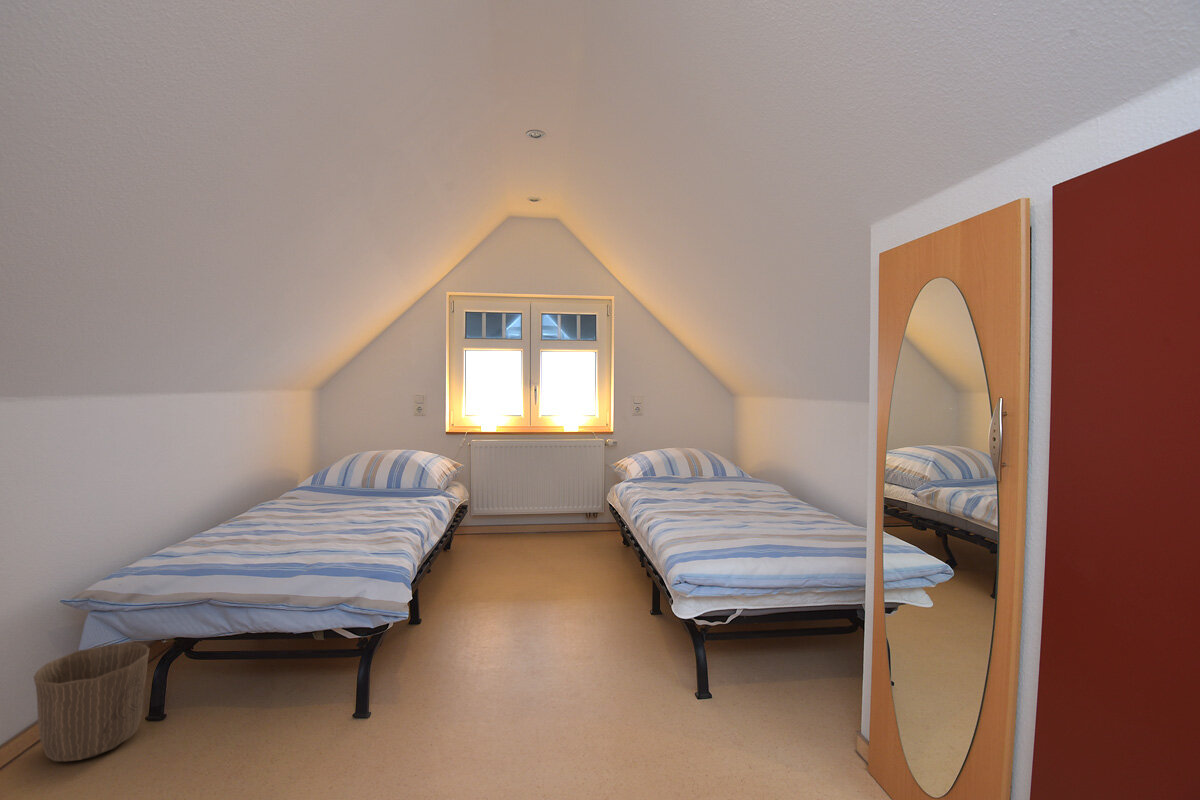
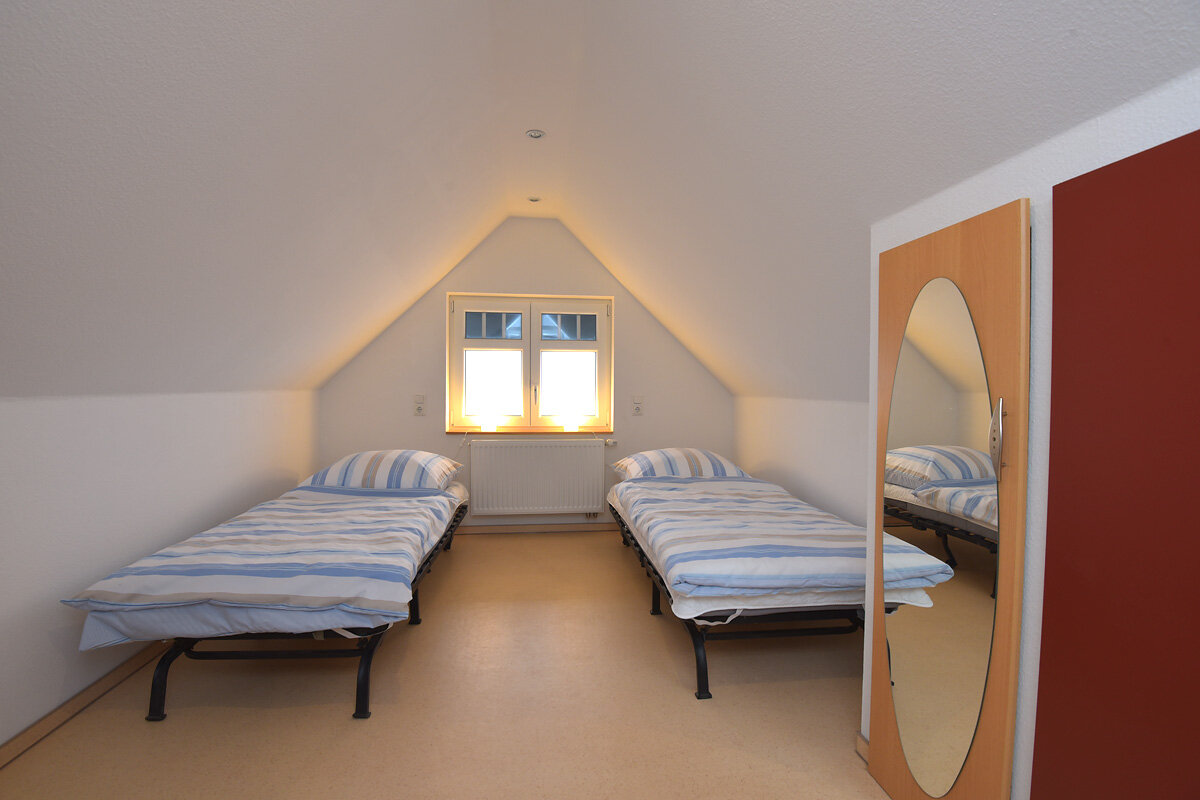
- waste basket (93, 701)
